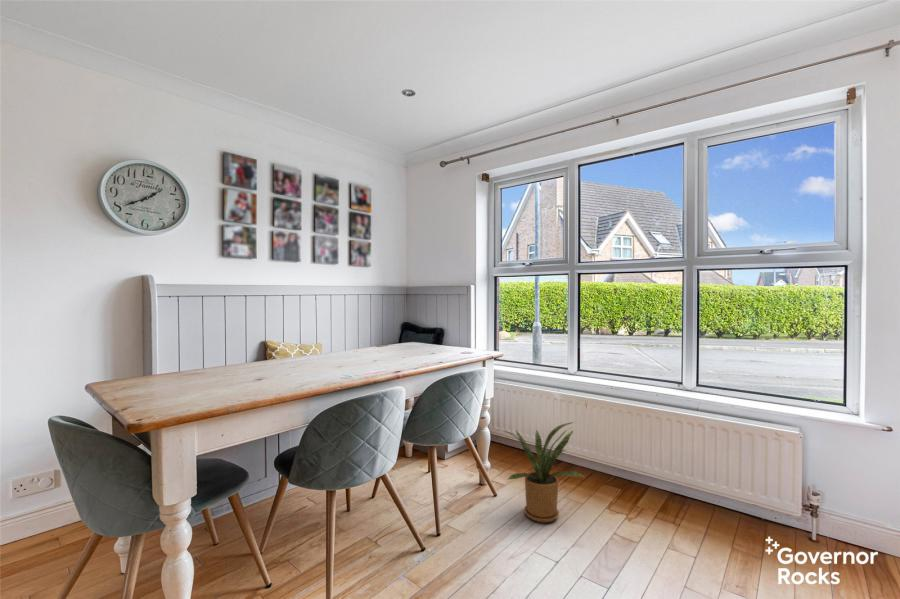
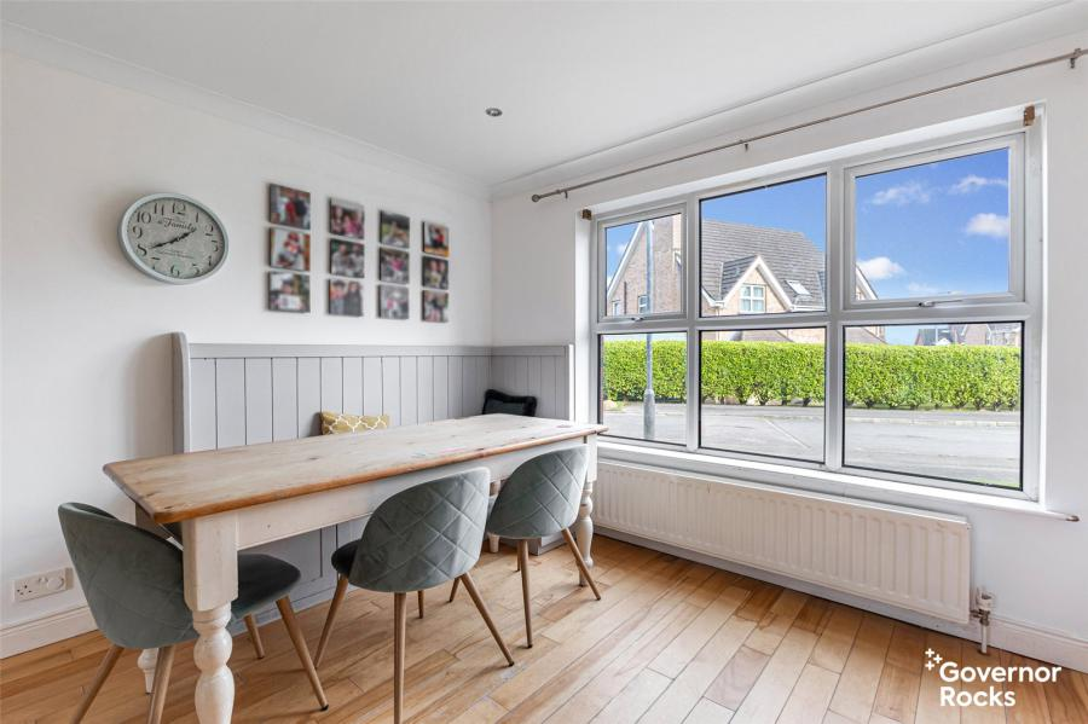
- house plant (541, 465)
